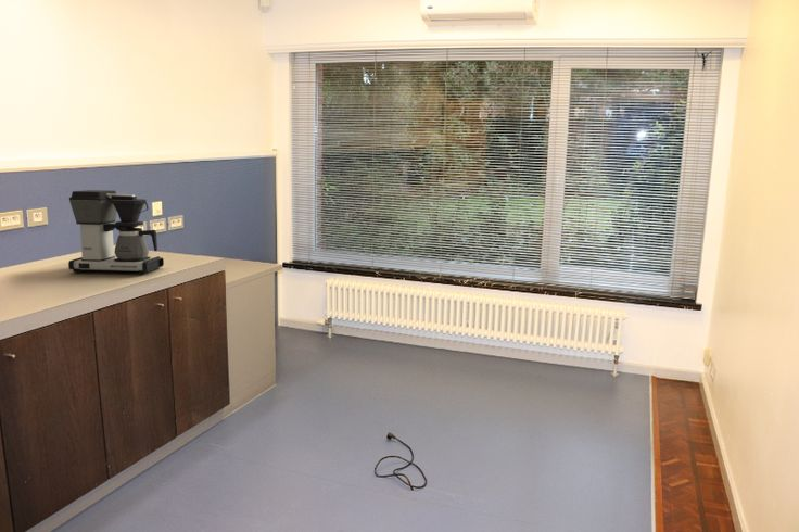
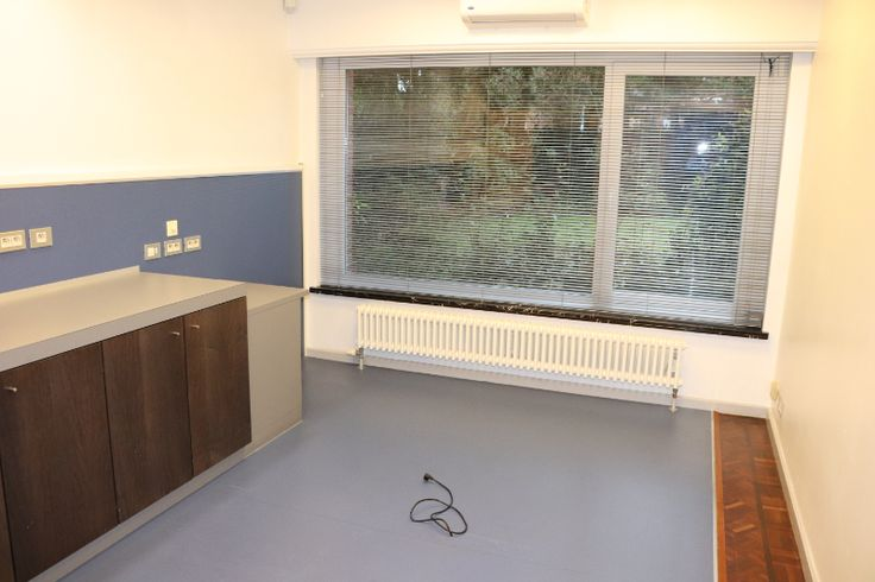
- coffee maker (117, 229)
